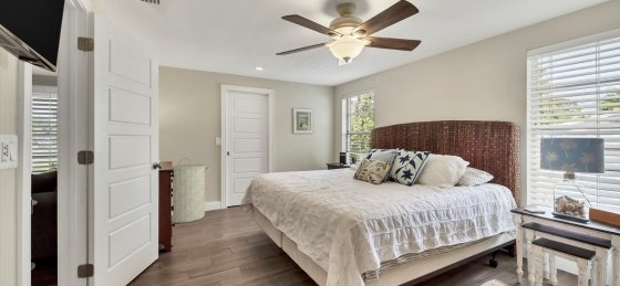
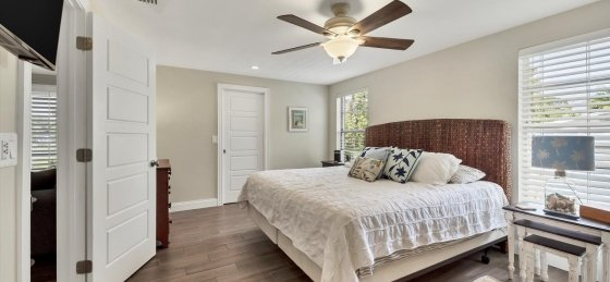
- laundry hamper (185, 187)
